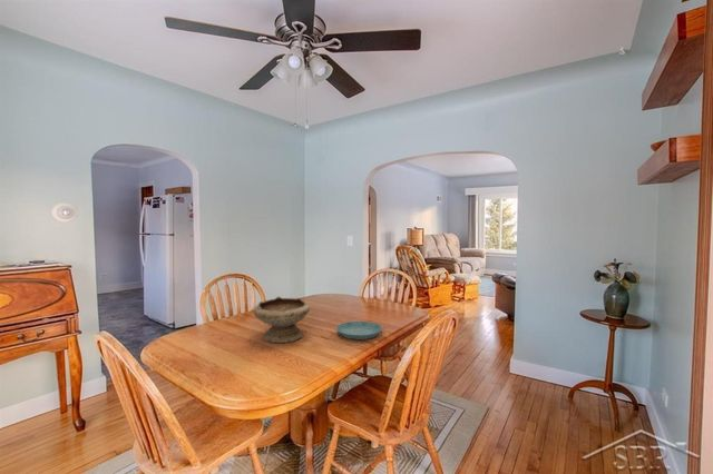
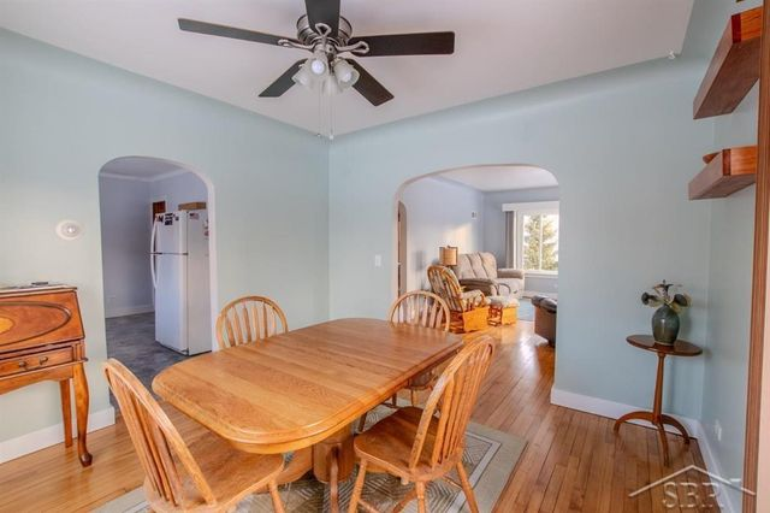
- saucer (359, 329)
- bowl (282, 318)
